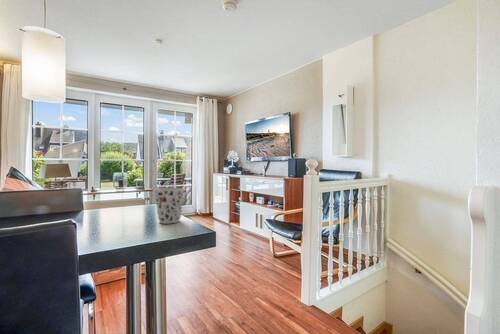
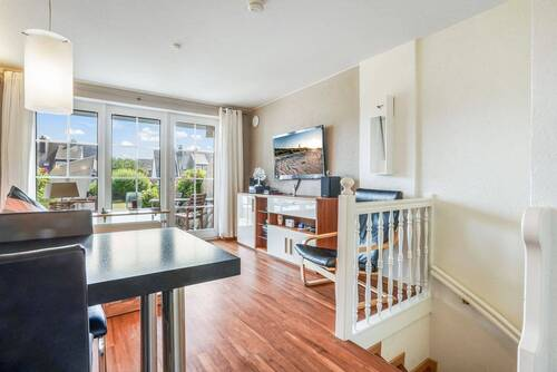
- cup (169, 205)
